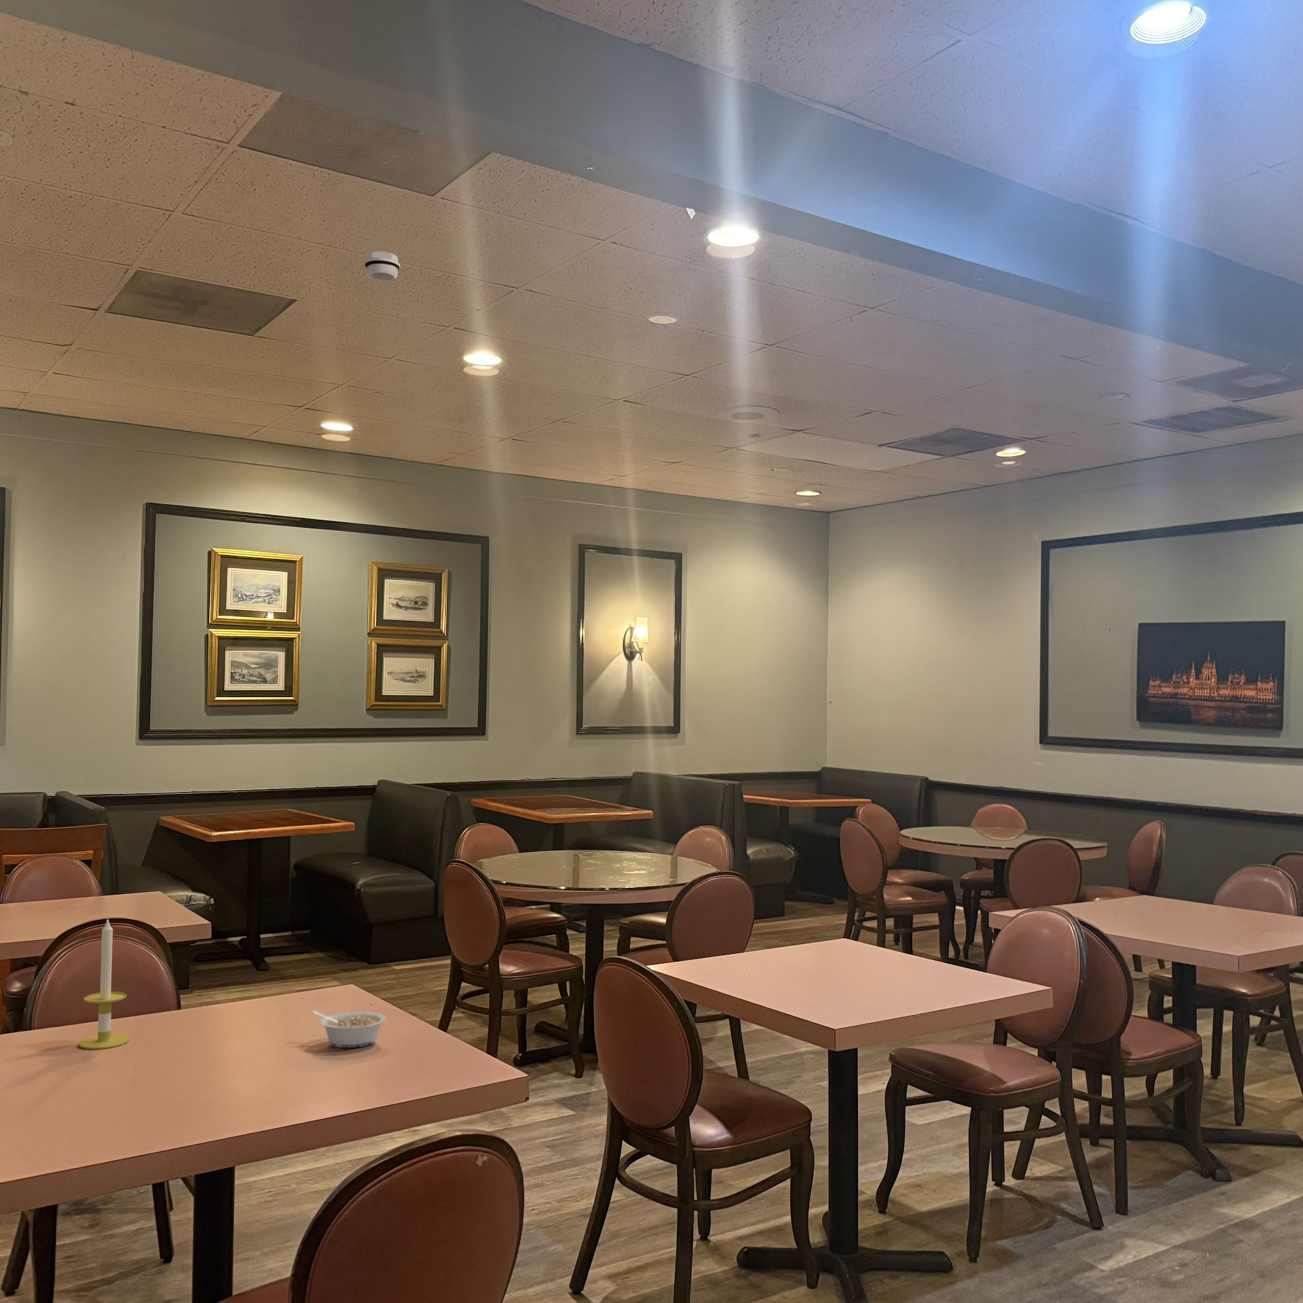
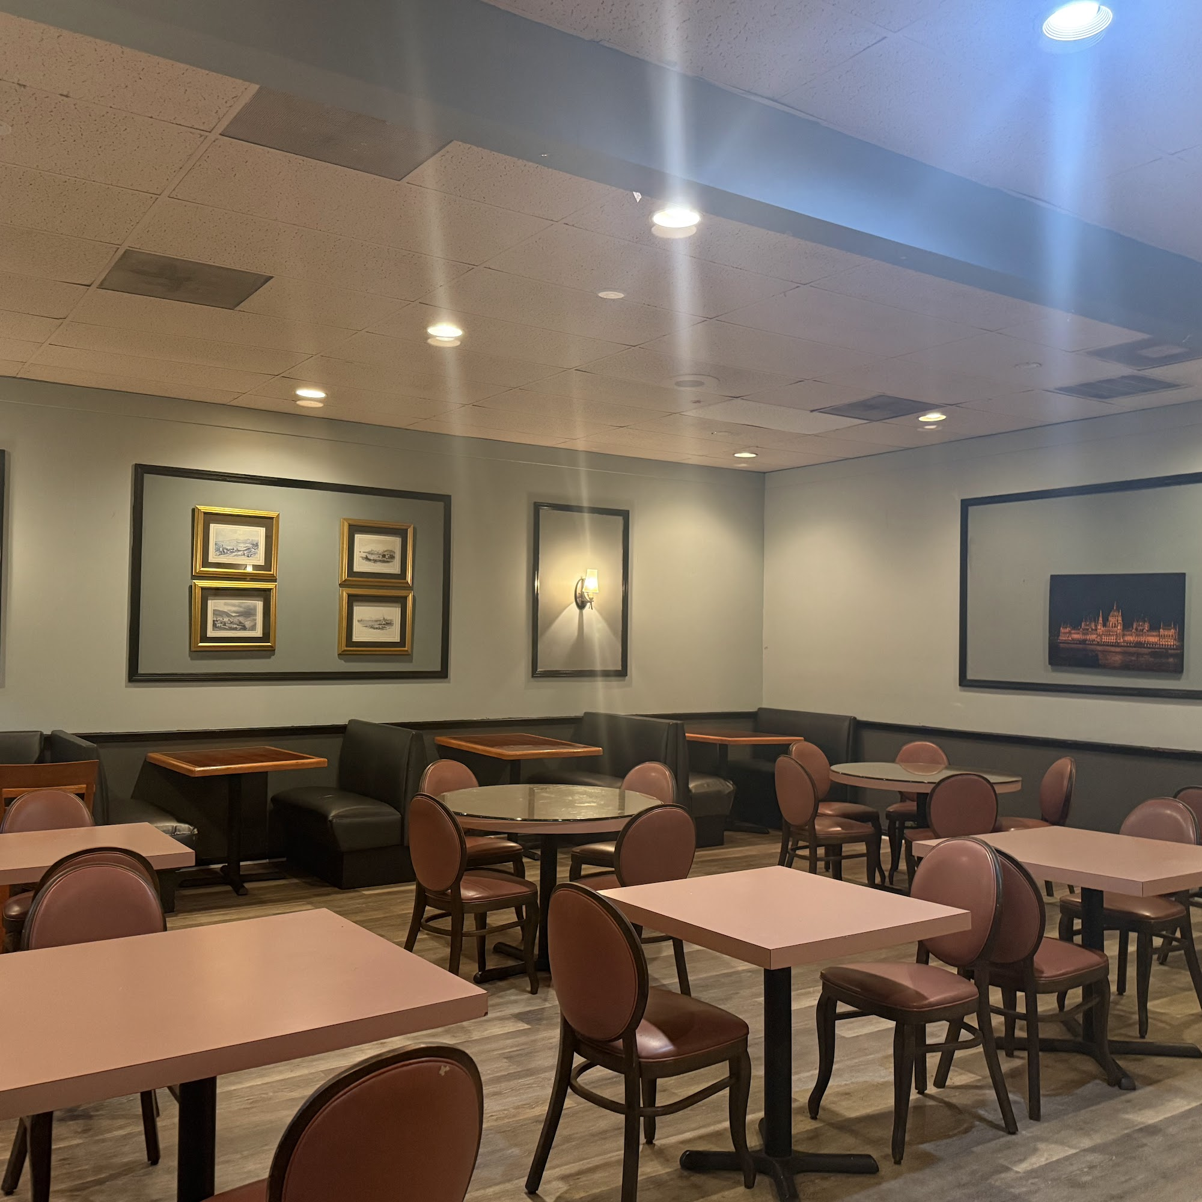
- smoke detector (382, 266)
- candle (105, 980)
- legume (350, 1029)
